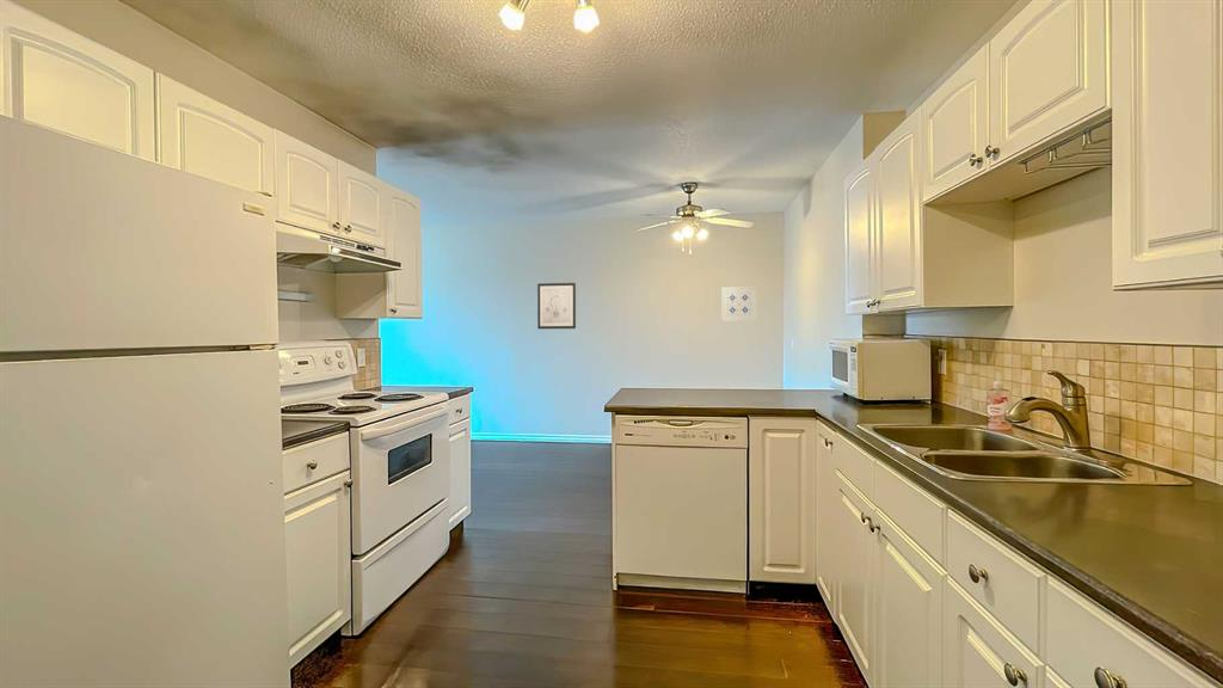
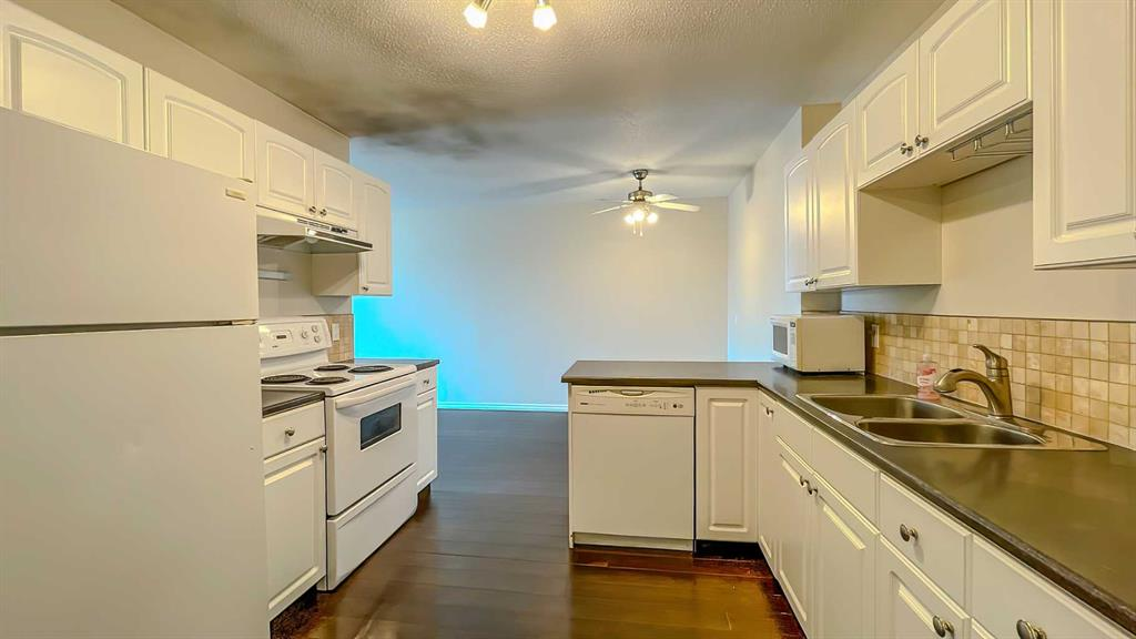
- wall art (557, 306)
- wall art (738, 303)
